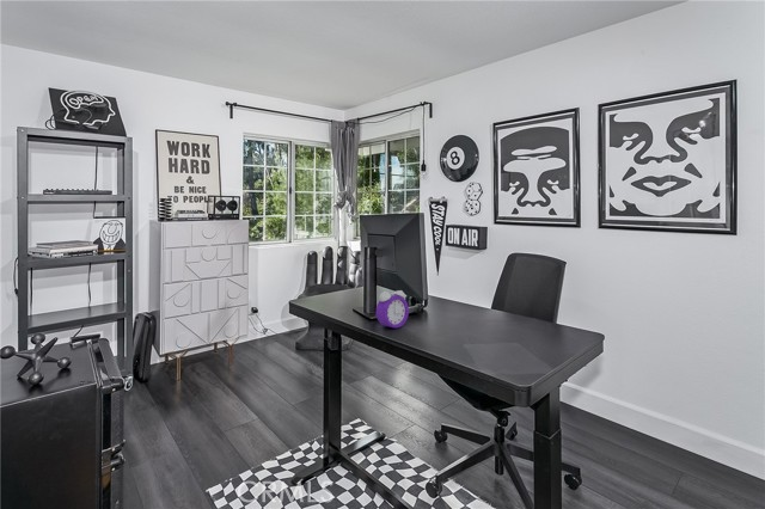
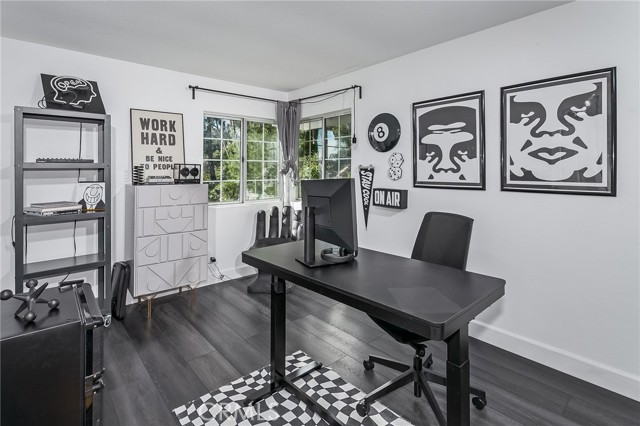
- alarm clock (392, 308)
